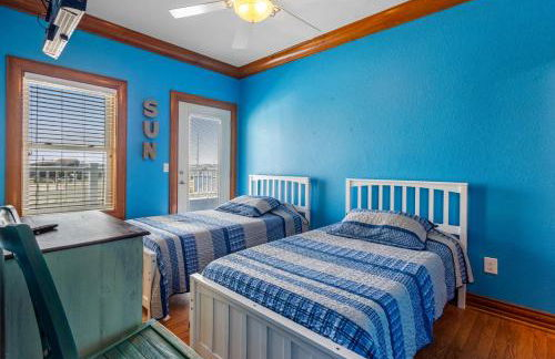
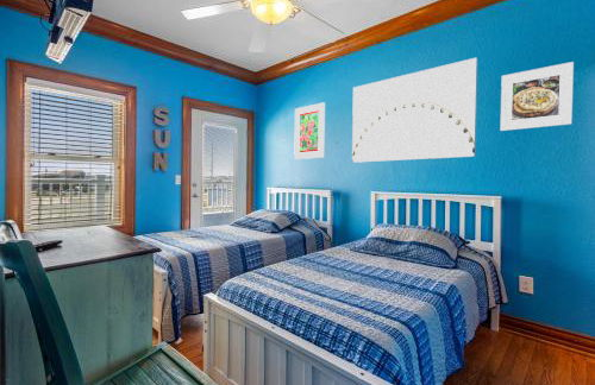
+ wall art (406, 116)
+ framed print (308, 132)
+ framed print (534, 99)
